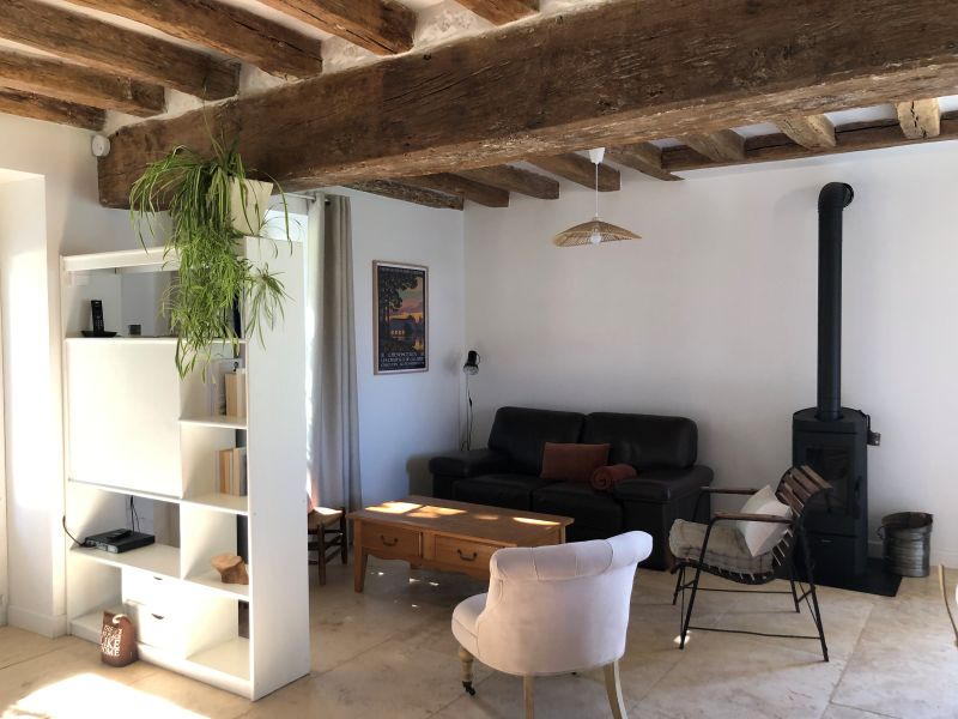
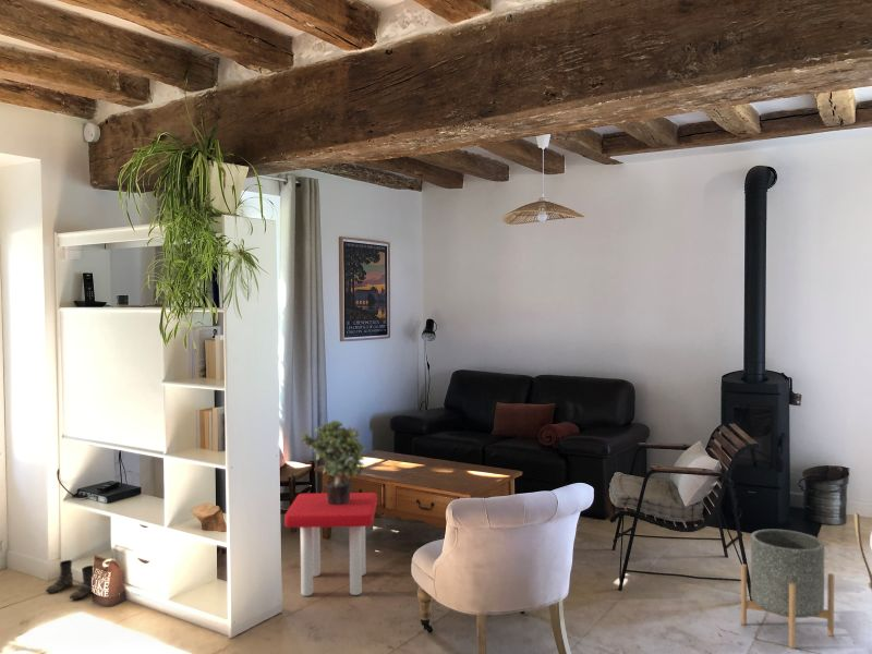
+ stool (319, 543)
+ planter (786, 584)
+ boots (70, 579)
+ potted plant (334, 461)
